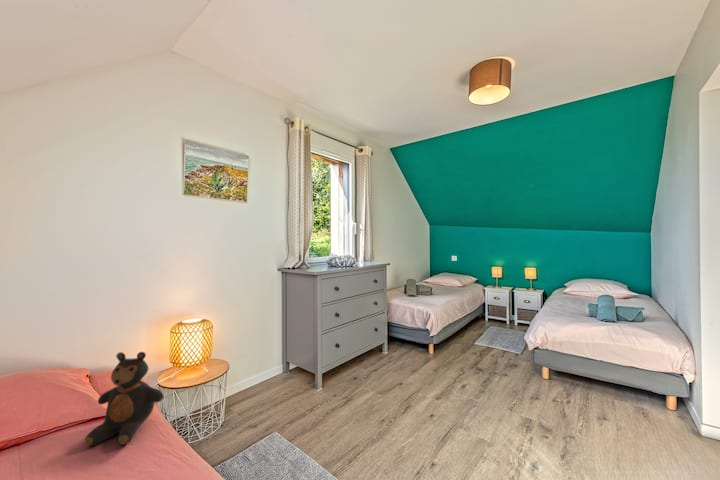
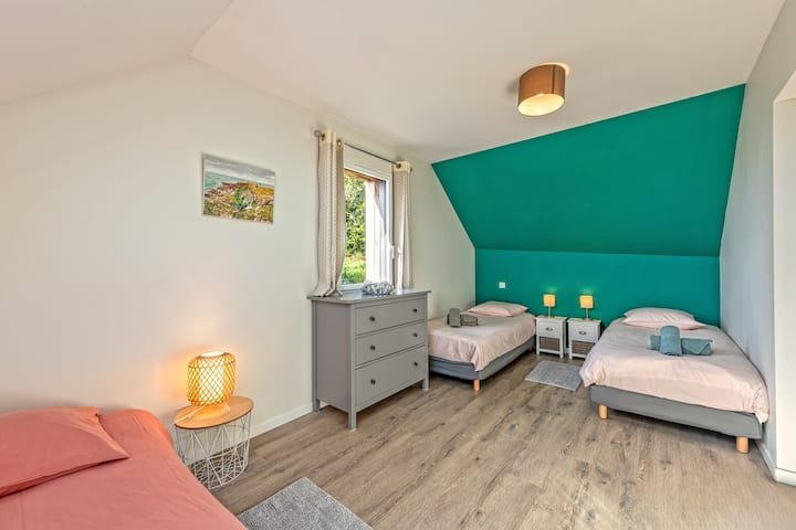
- teddy bear (123, 394)
